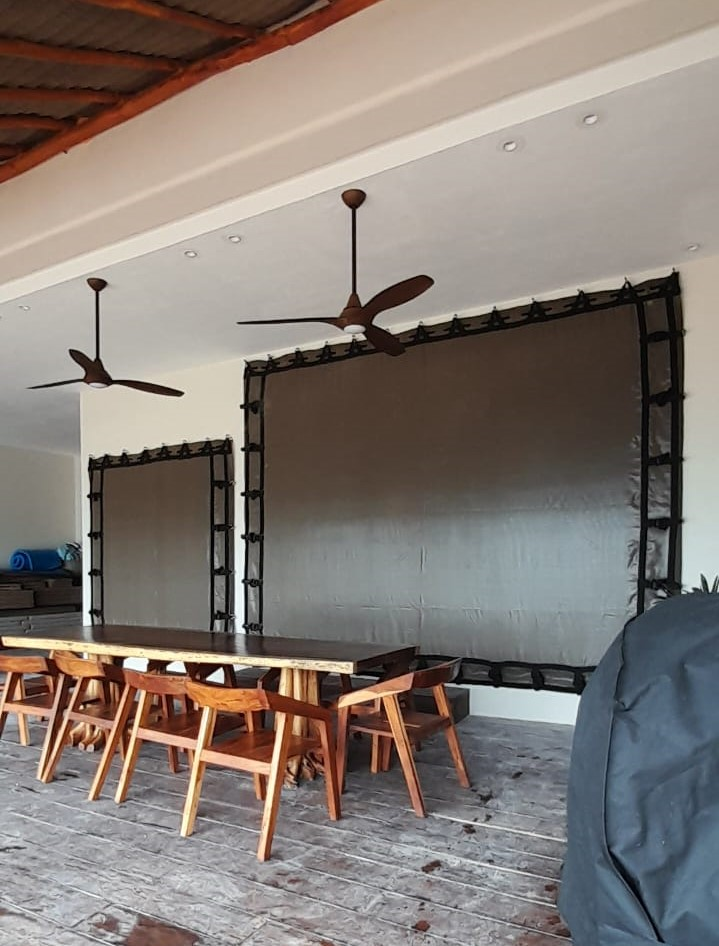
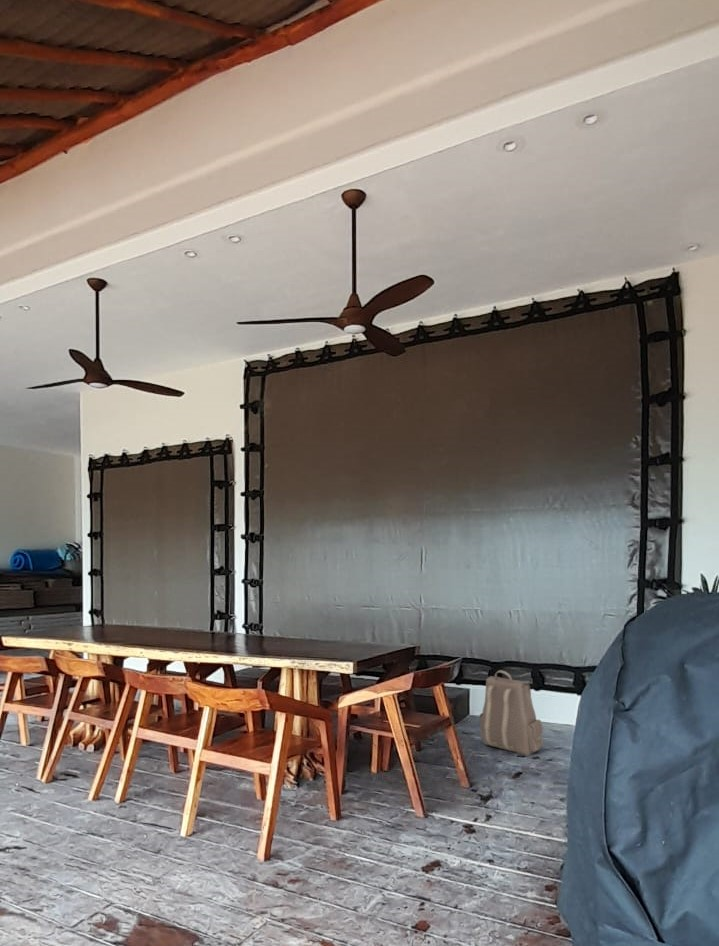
+ backpack (509, 707)
